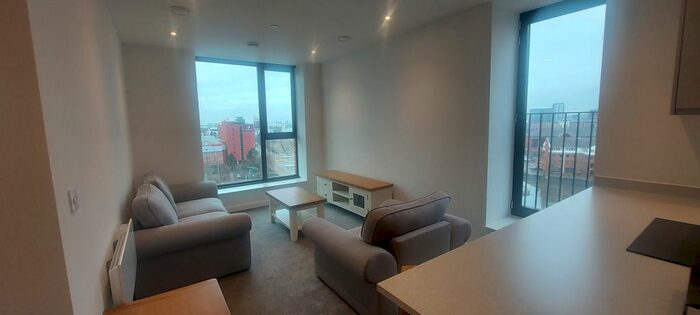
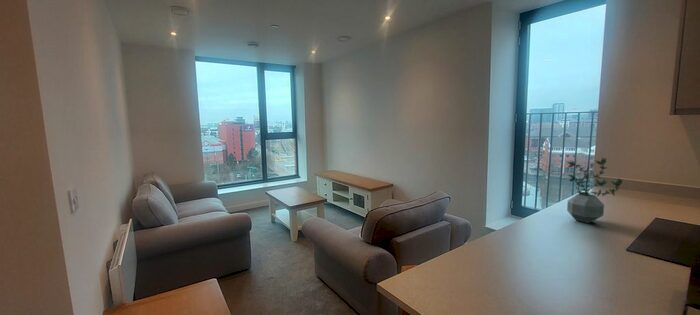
+ potted plant (591, 188)
